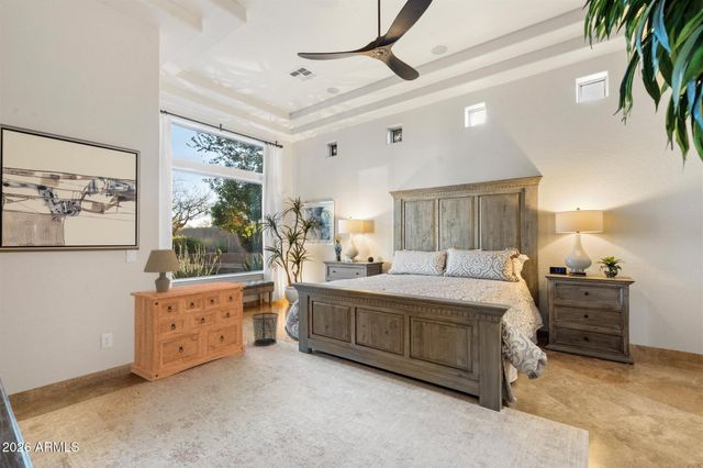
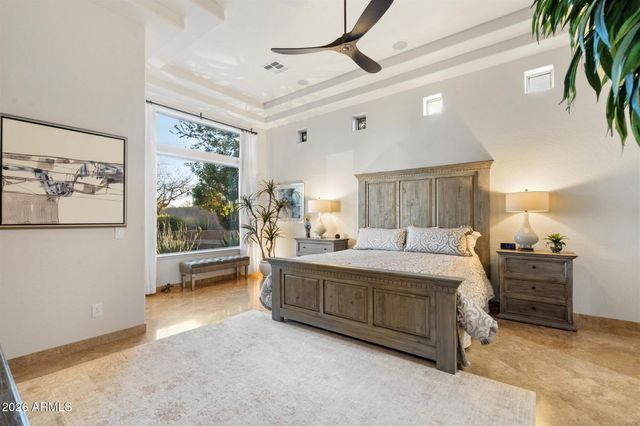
- table lamp (163, 270)
- dresser (192, 324)
- waste bin (265, 328)
